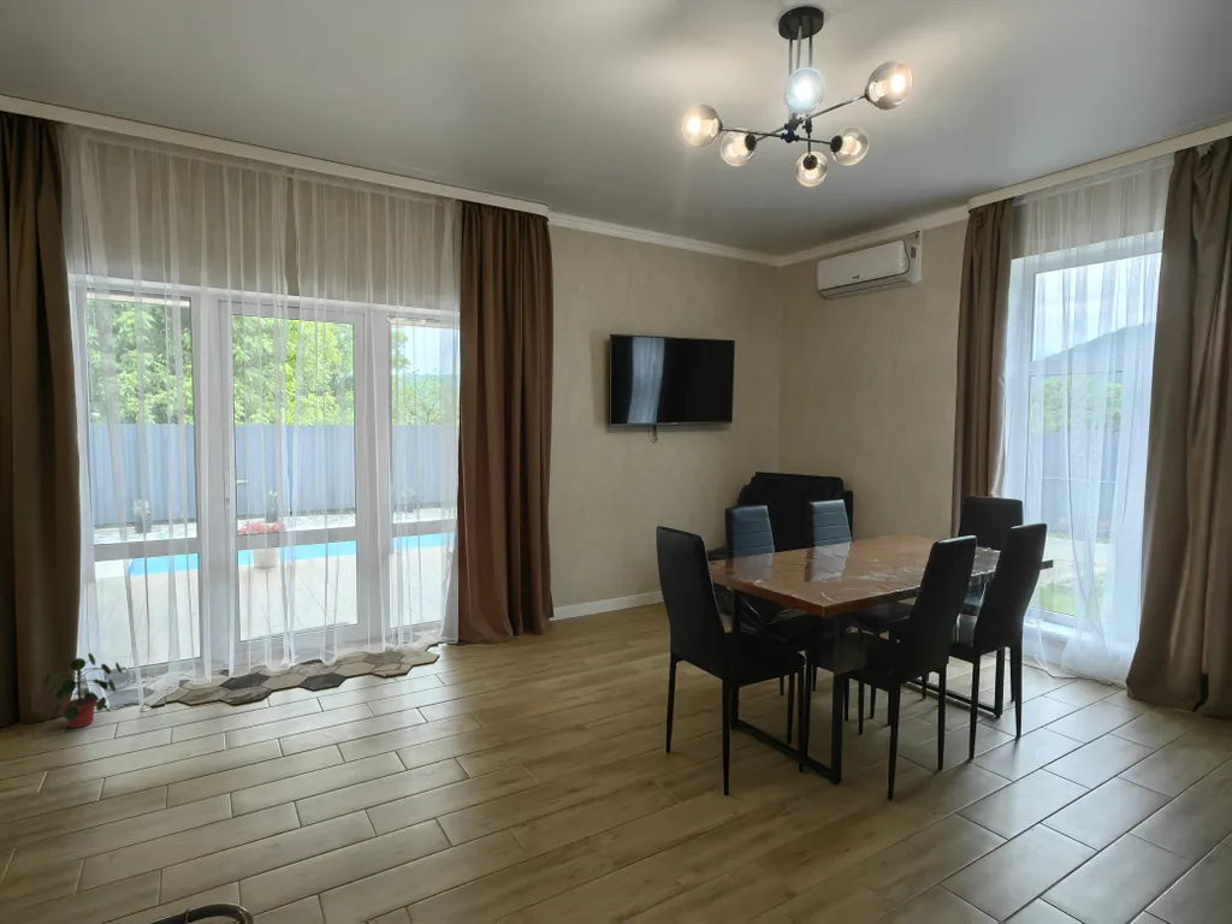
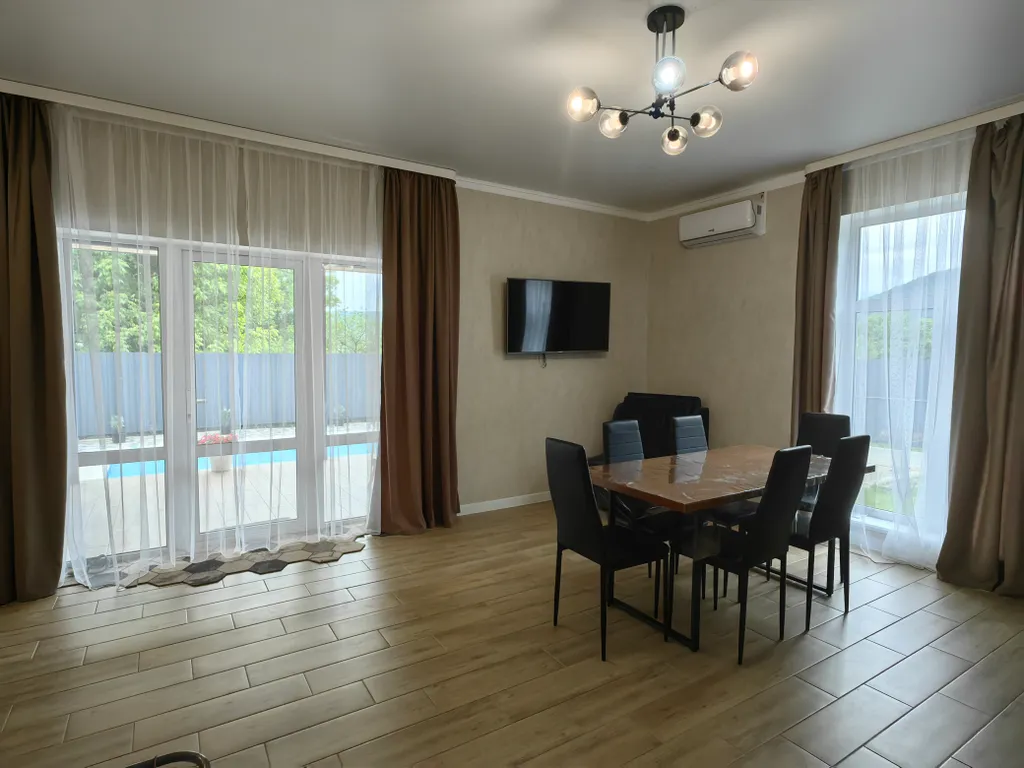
- potted plant (84, 685)
